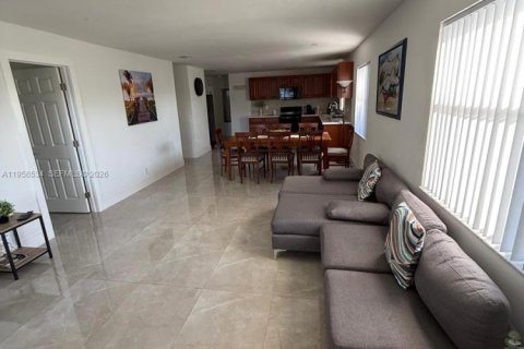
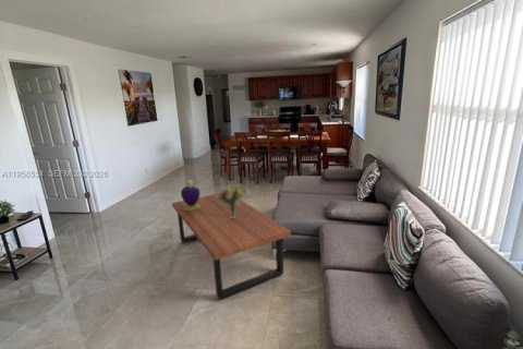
+ coffee table (224, 236)
+ decorative container (190, 194)
+ bouquet (231, 202)
